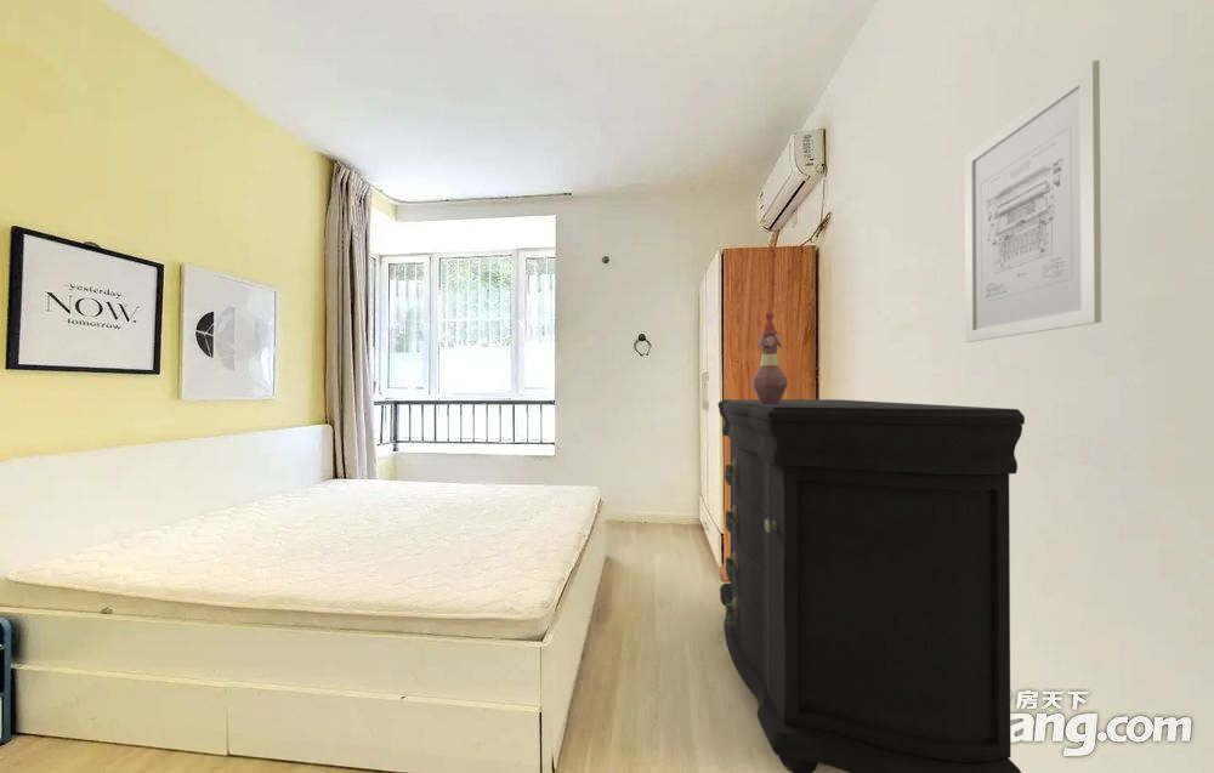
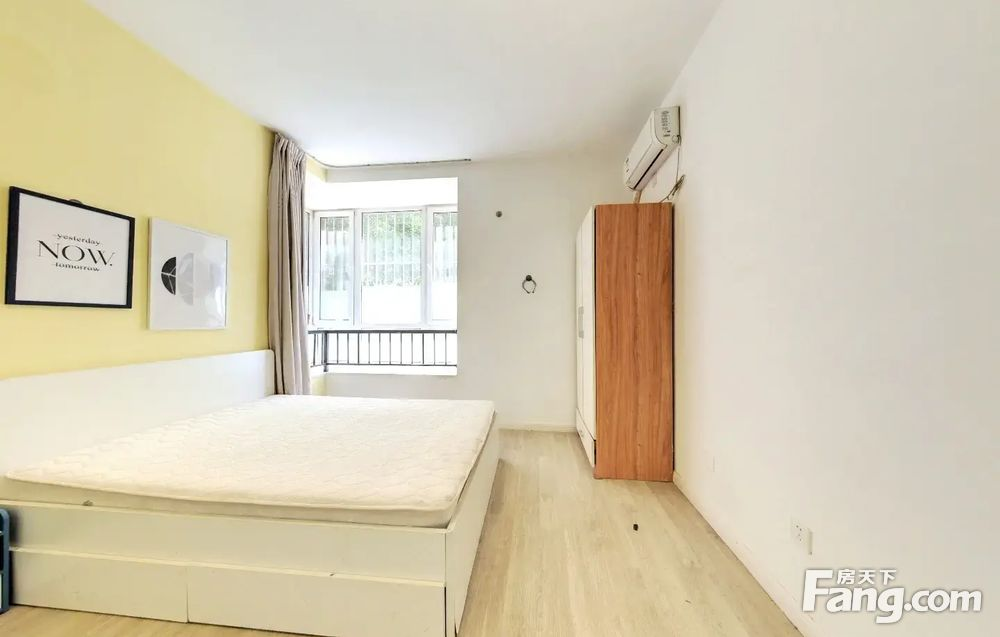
- decorative bottle (768, 357)
- wall art (1021, 224)
- dresser (811, 540)
